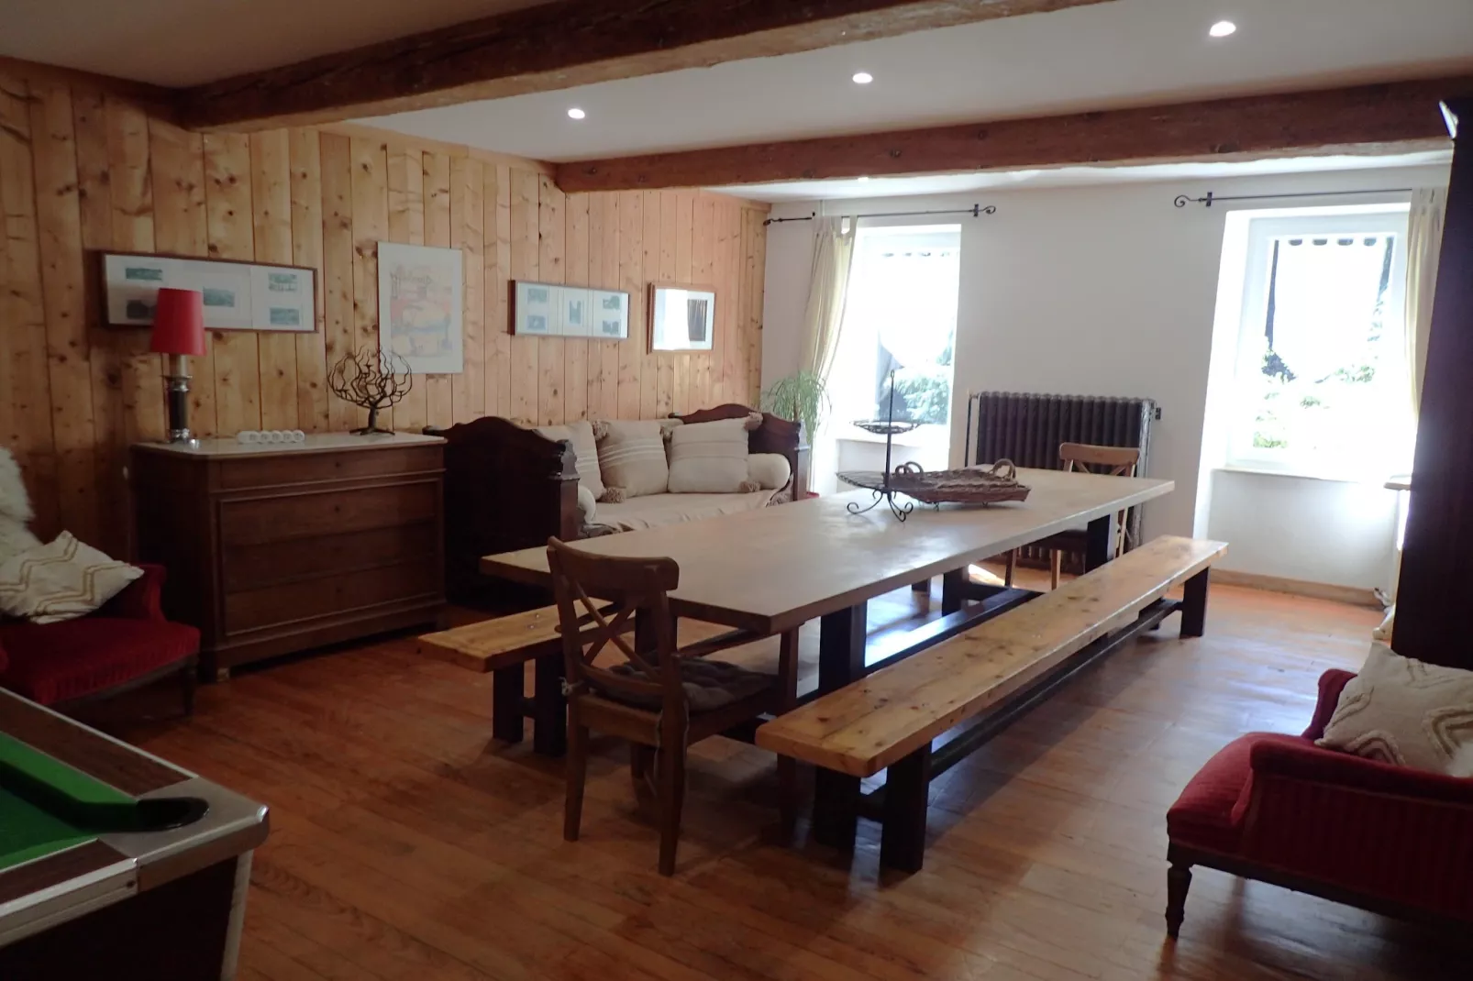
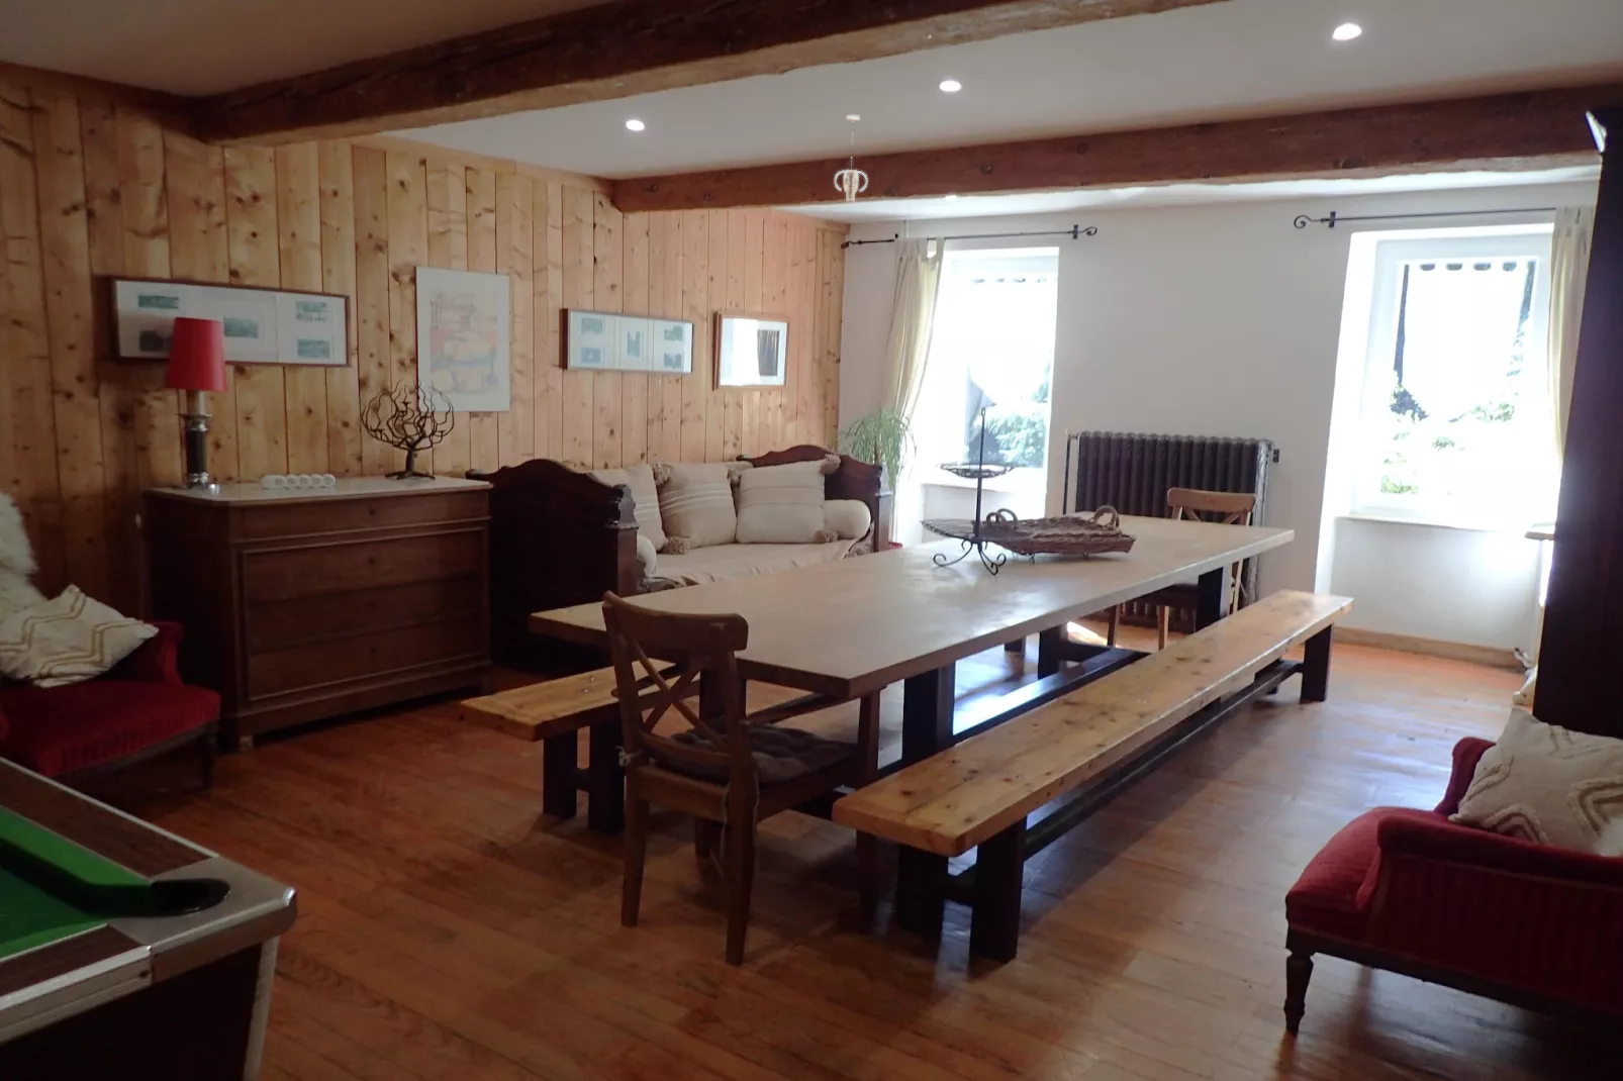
+ pendant light (851, 158)
